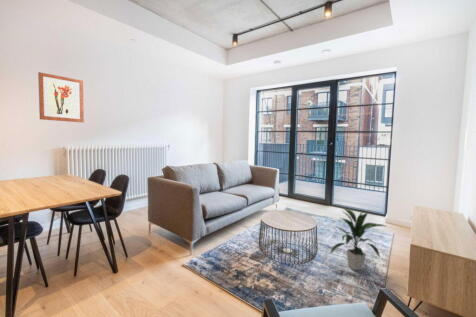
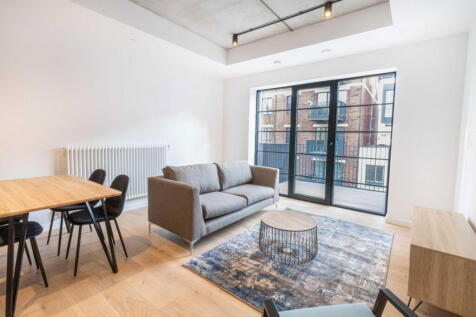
- wall art (62, 99)
- indoor plant (354, 237)
